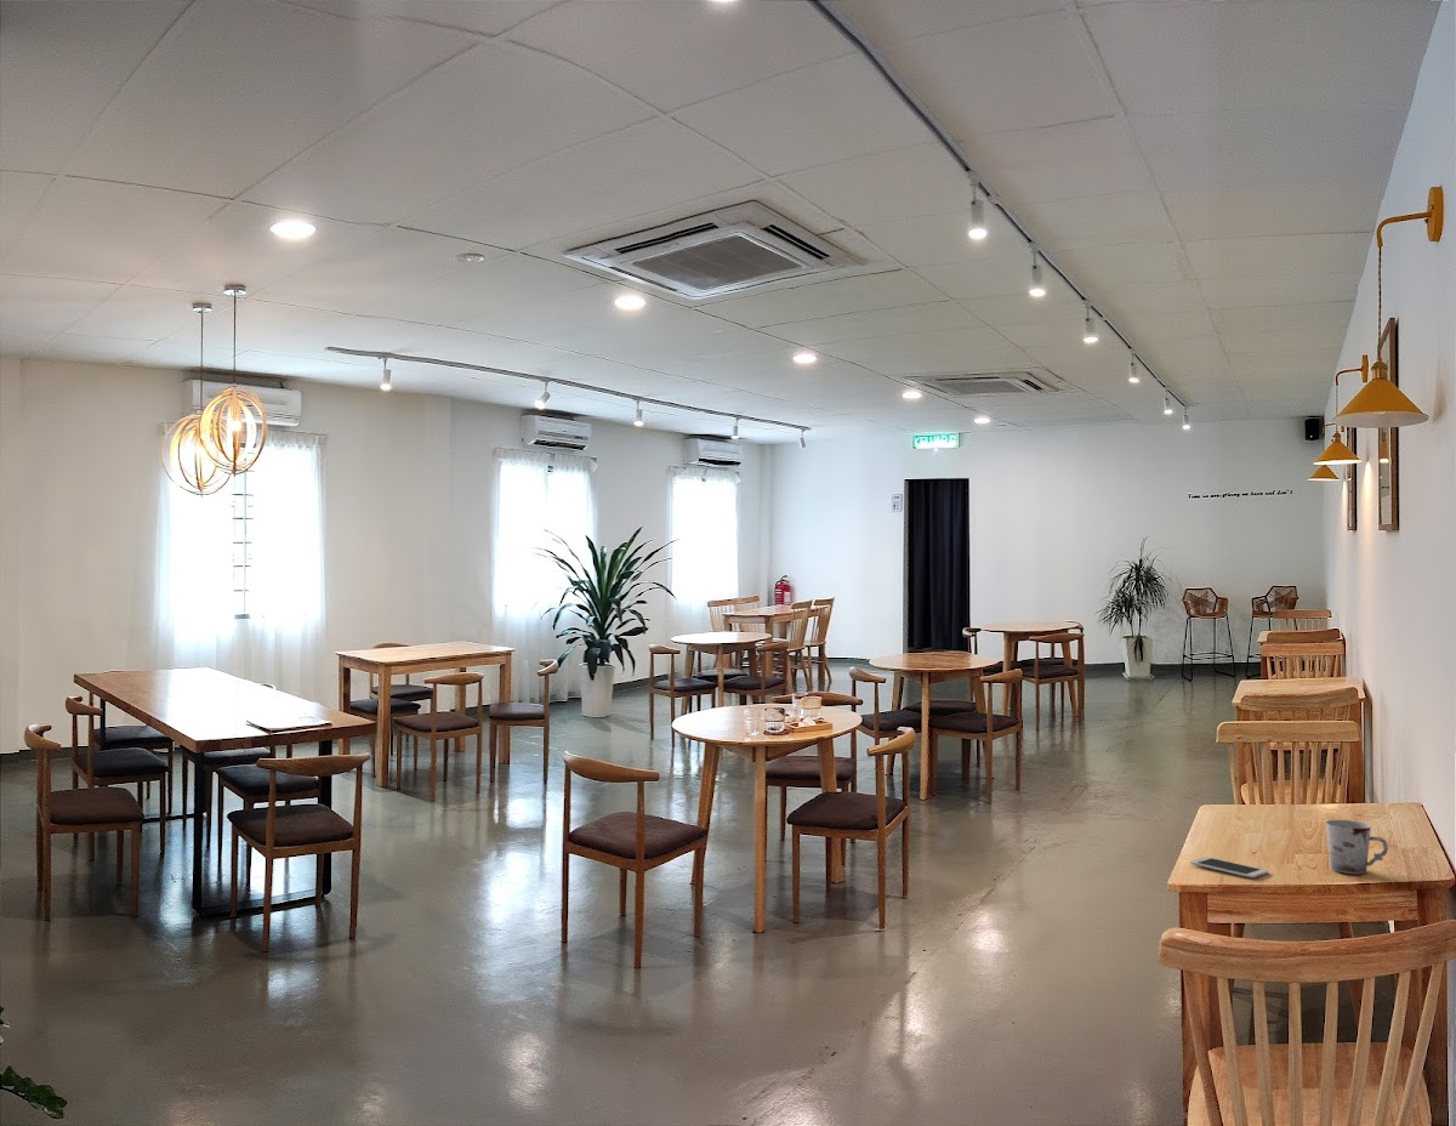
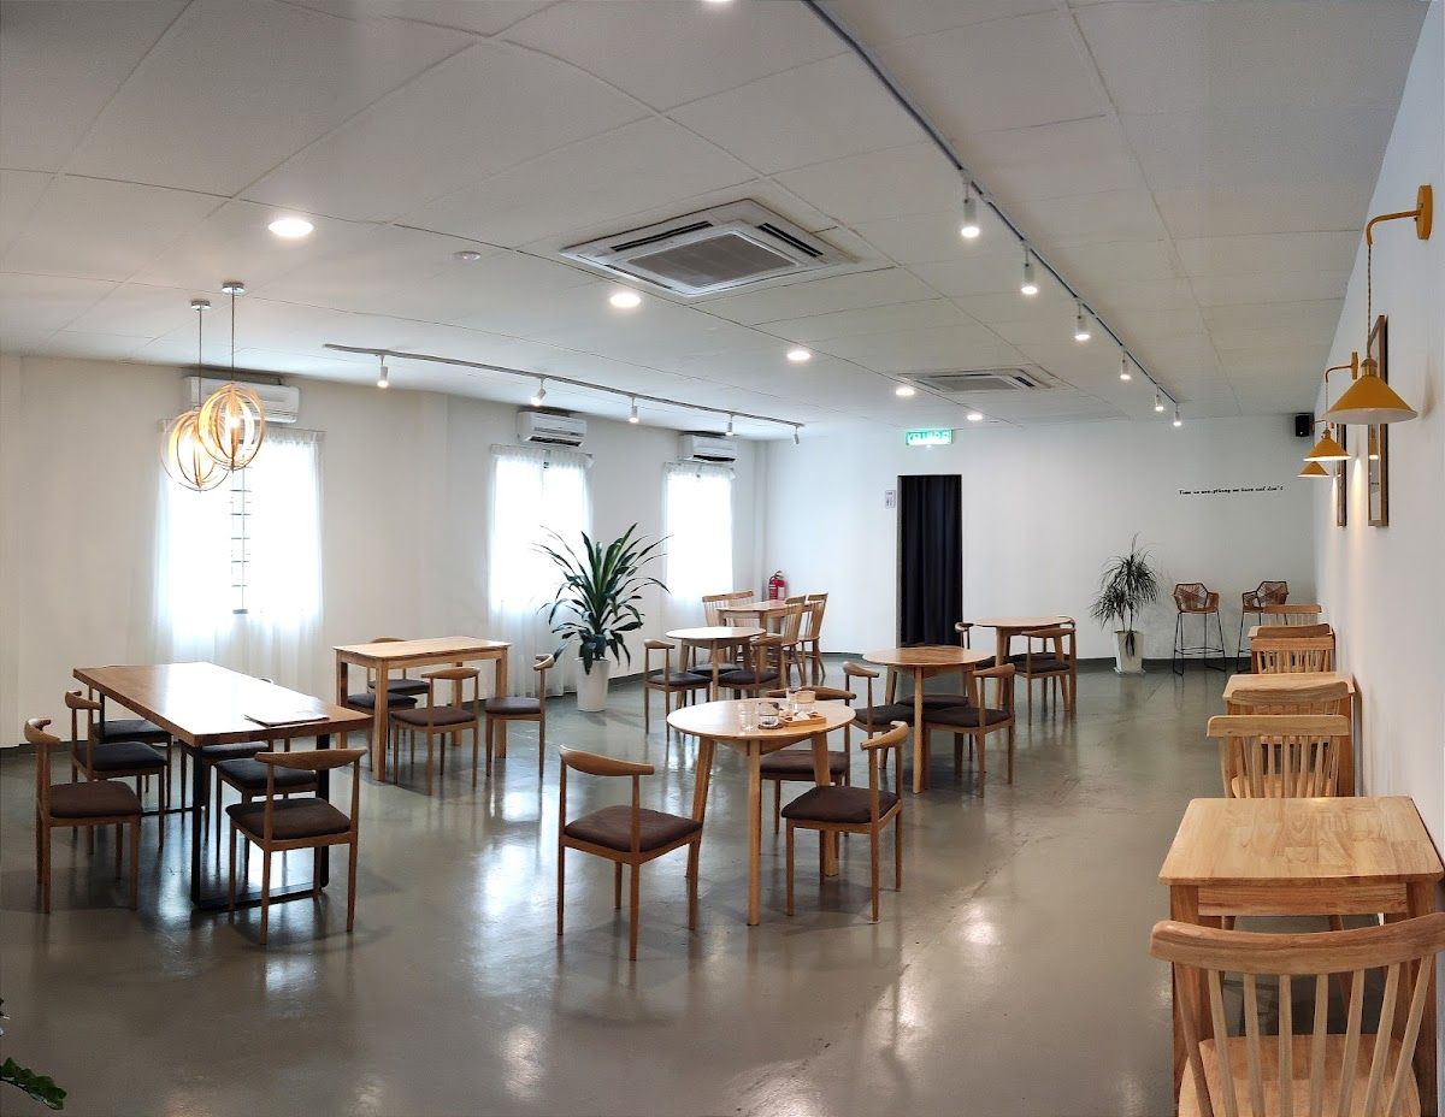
- smartphone (1228, 866)
- cup (1357, 848)
